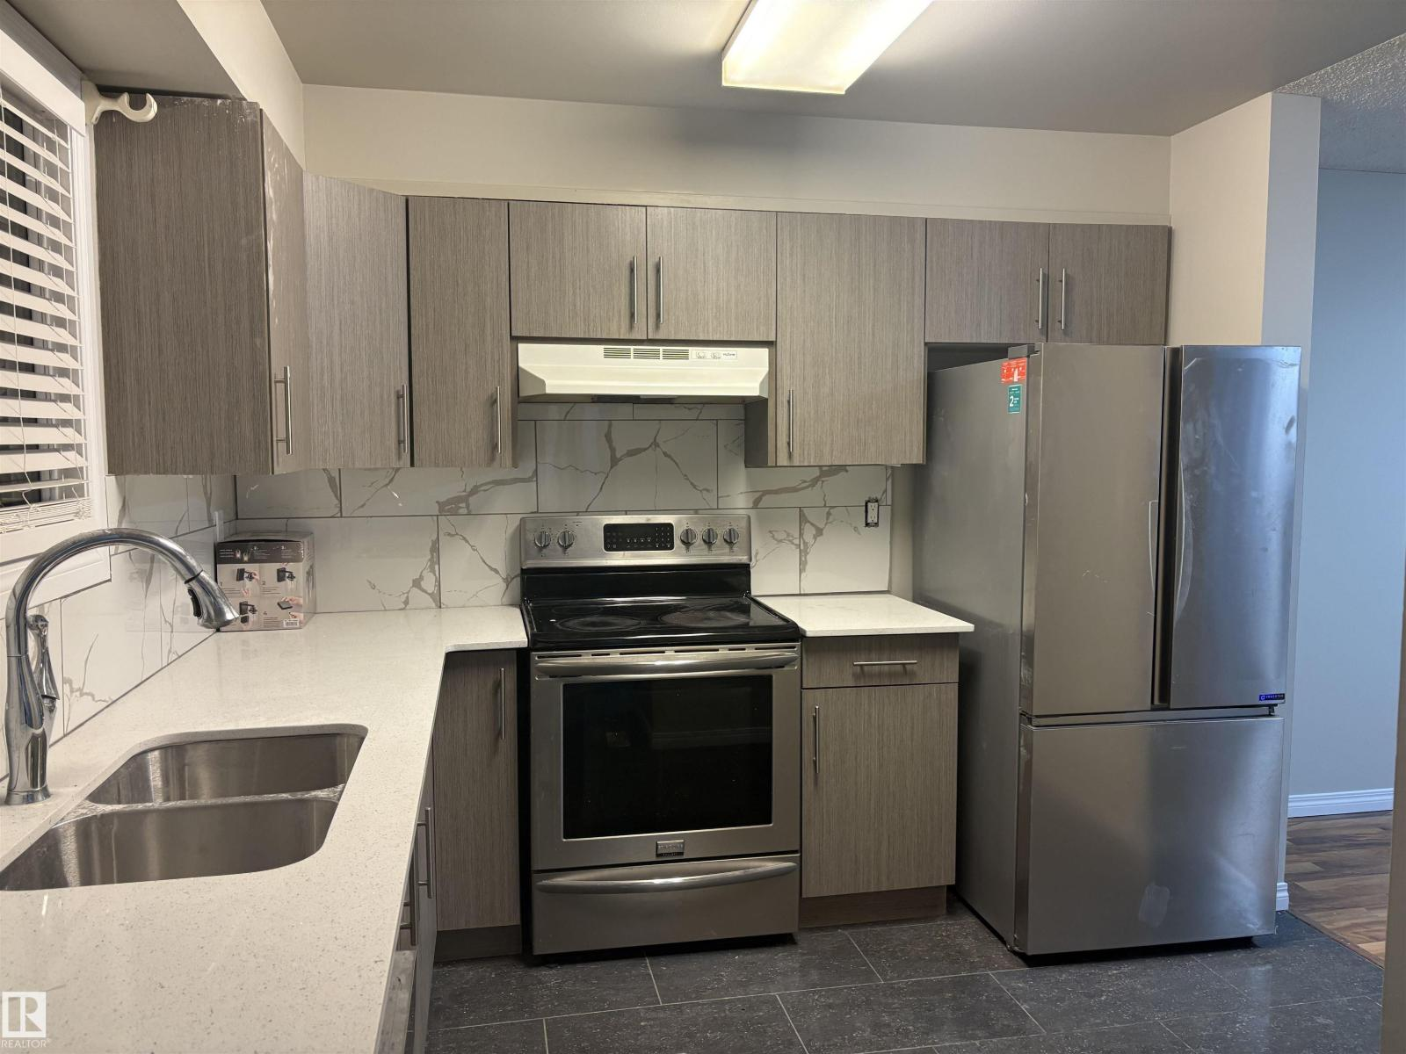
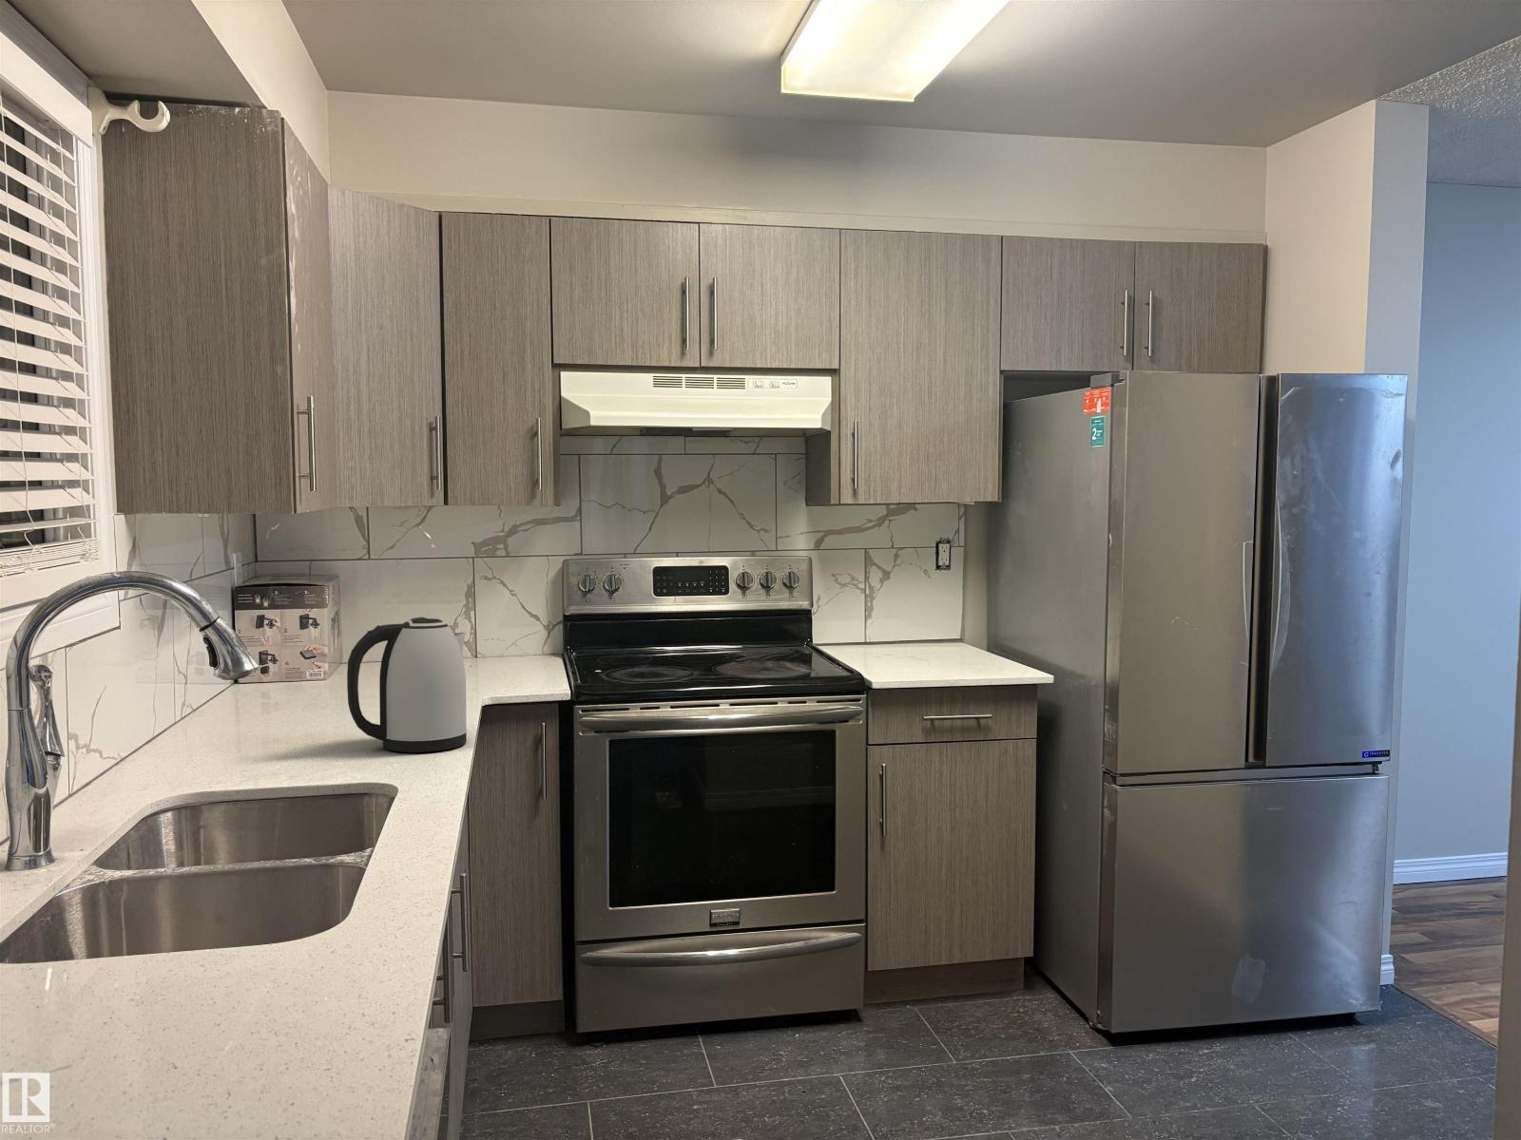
+ kettle (408, 681)
